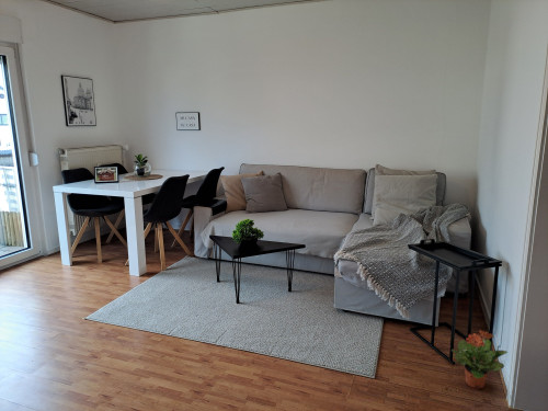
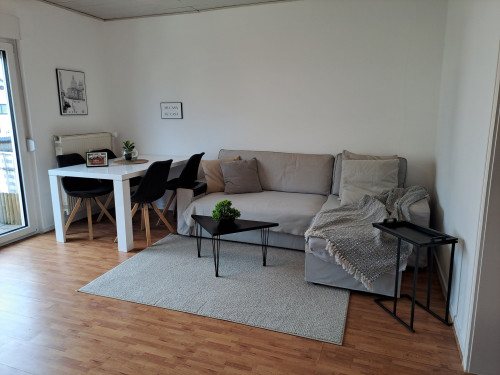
- potted plant (478, 358)
